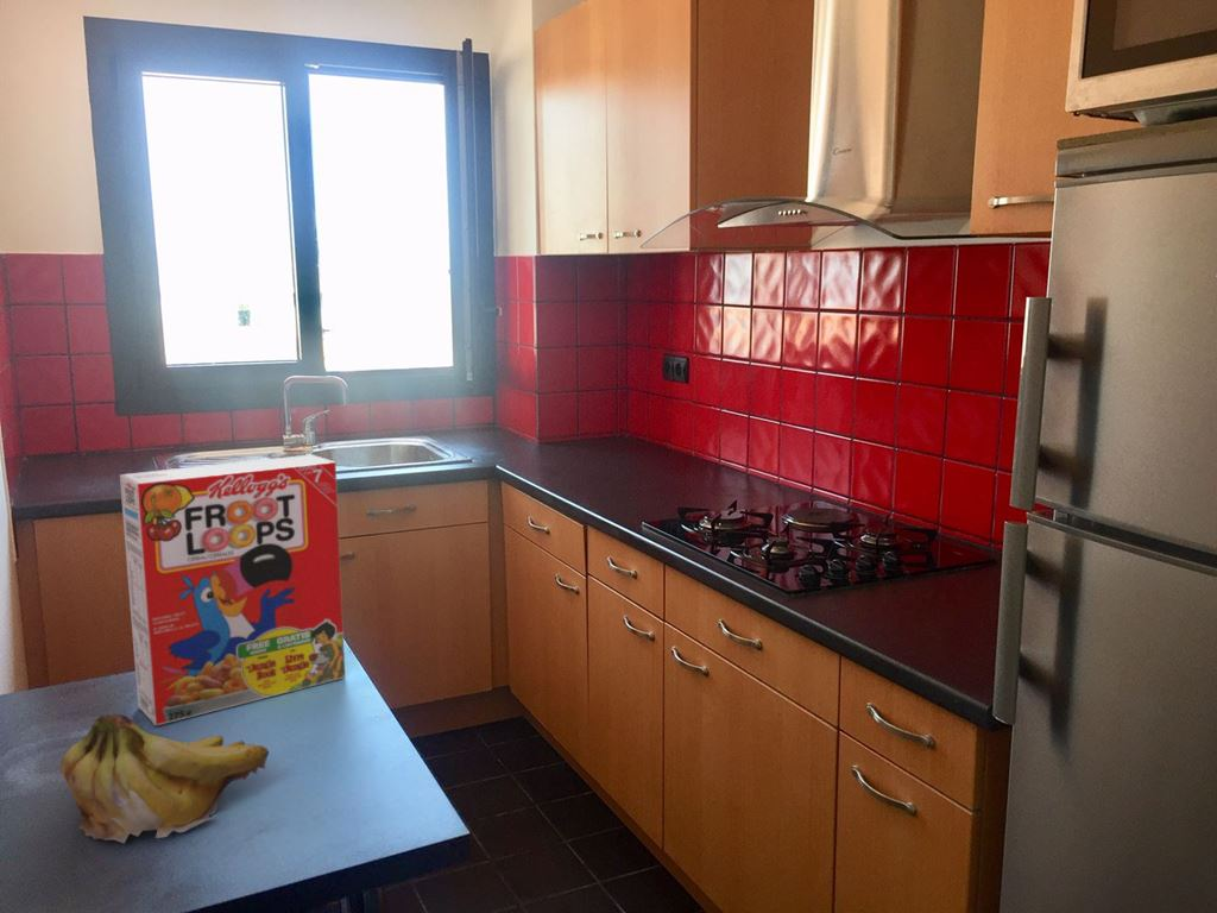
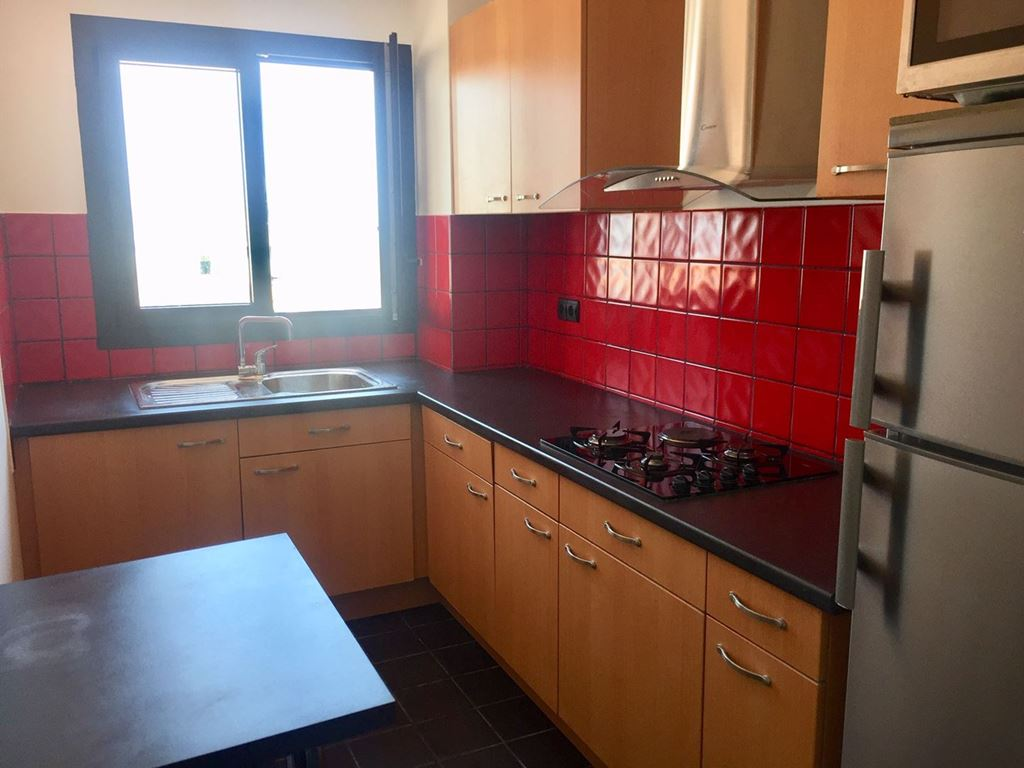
- fruit (169, 753)
- cereal box (238, 581)
